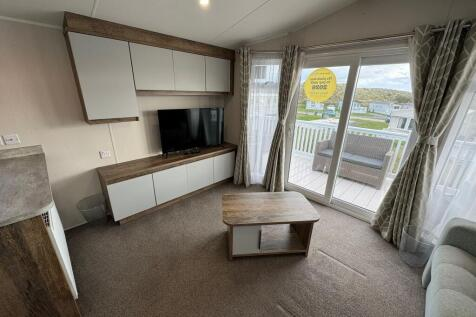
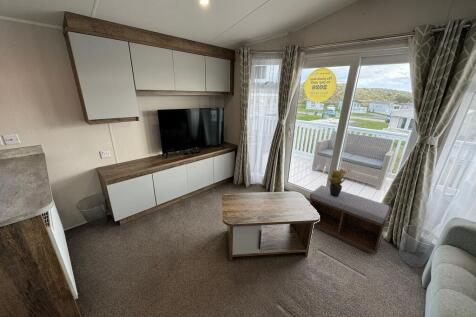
+ potted plant (336, 180)
+ bench (345, 215)
